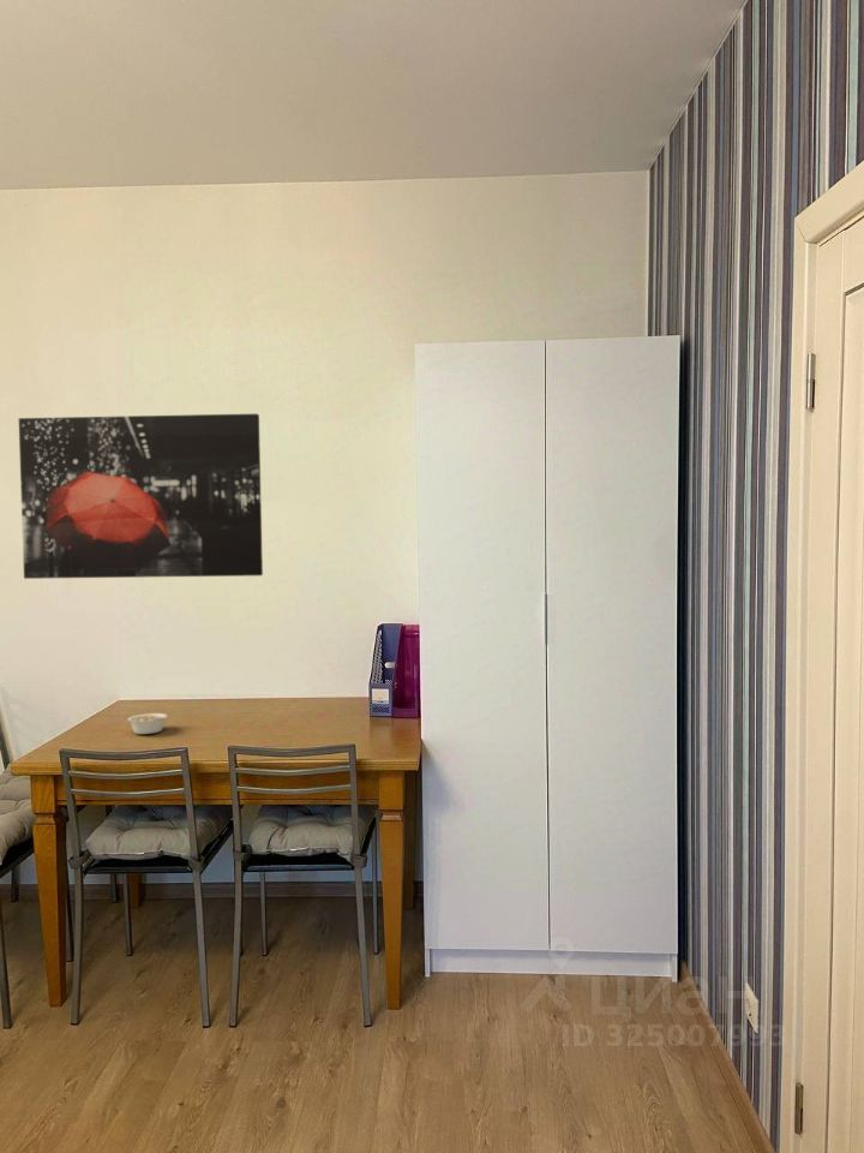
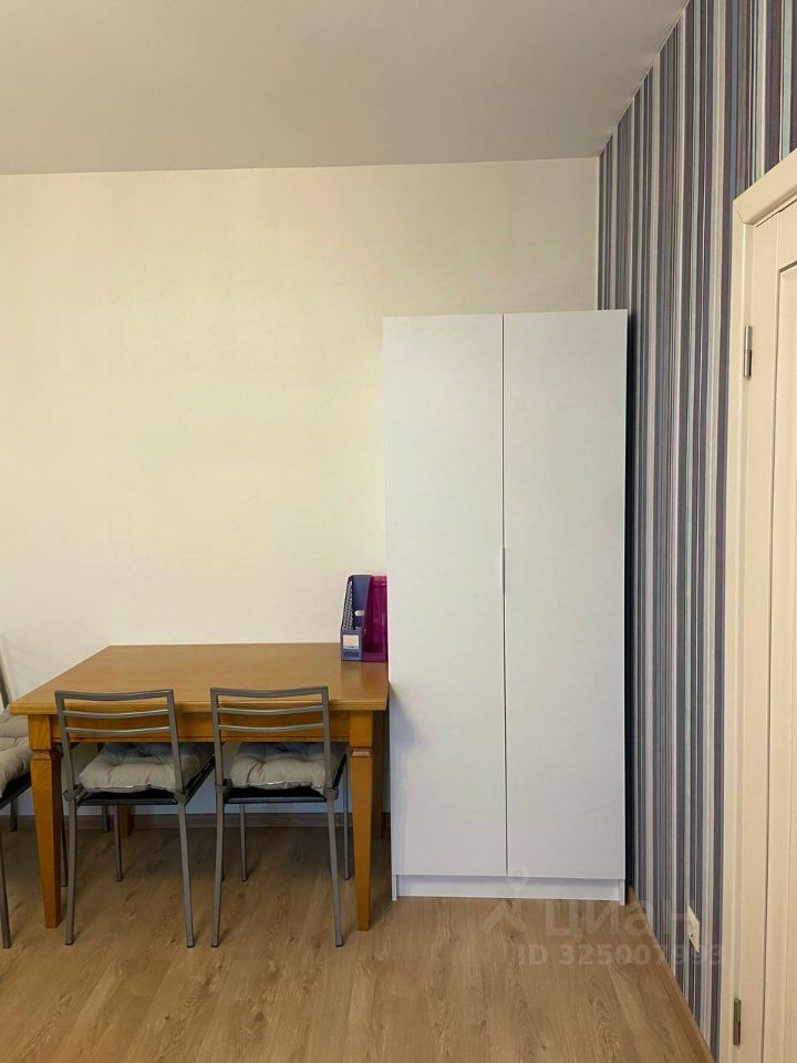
- wall art (140, 496)
- legume (149, 722)
